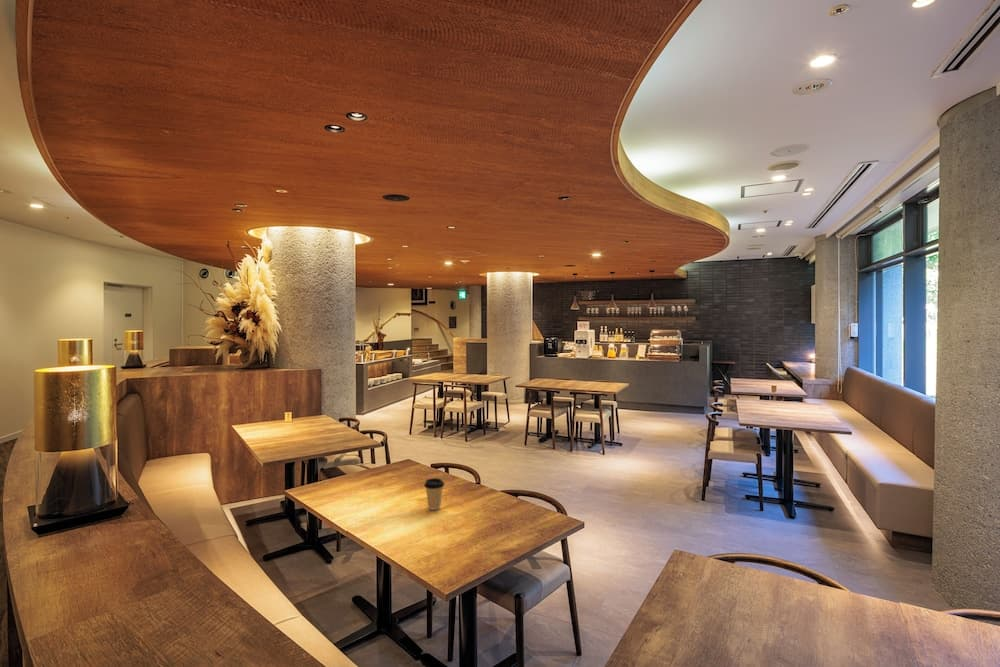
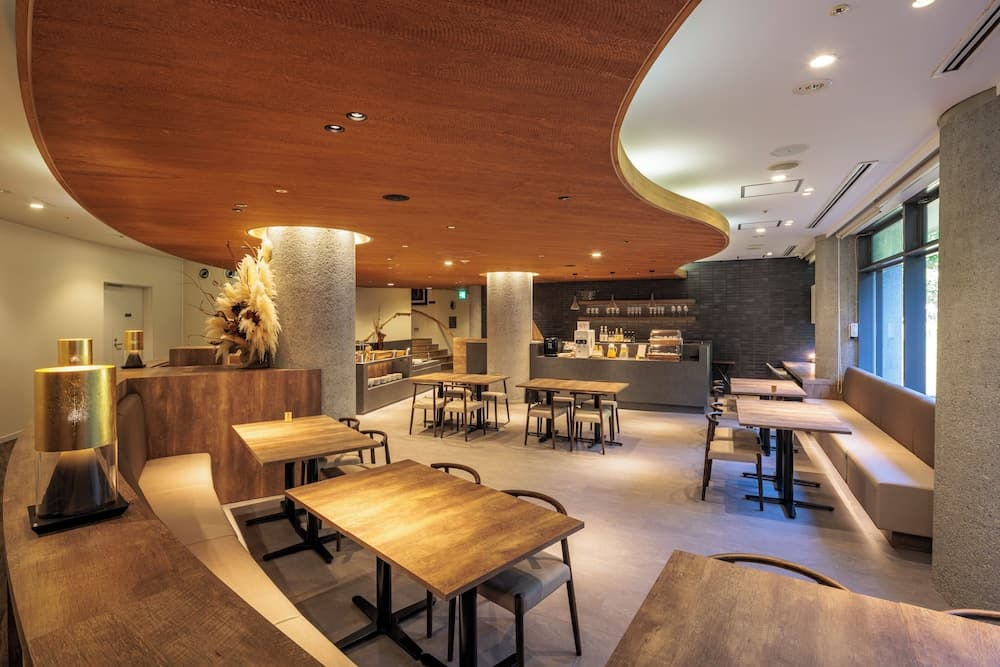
- coffee cup (434, 494)
